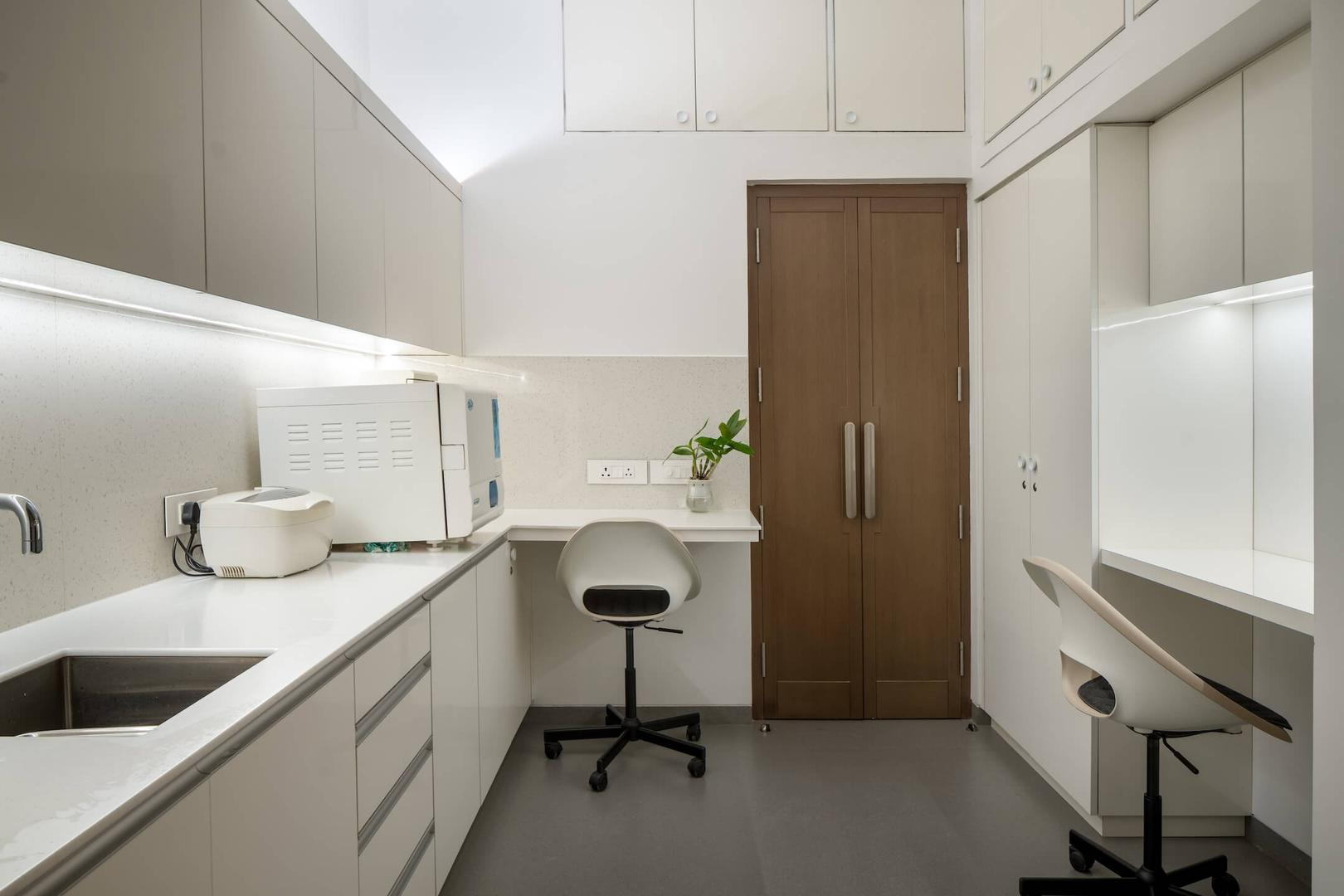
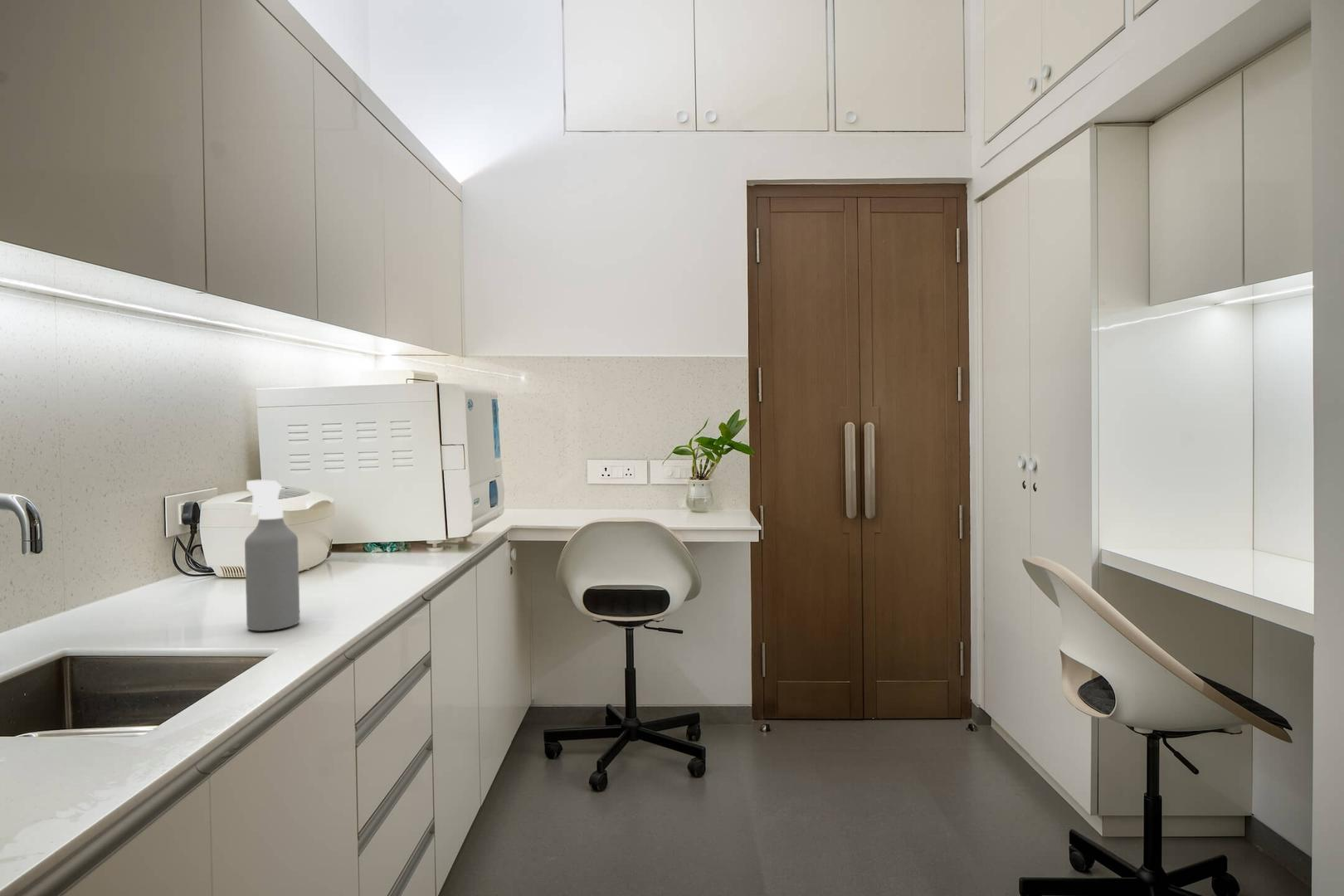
+ spray bottle (268, 553)
